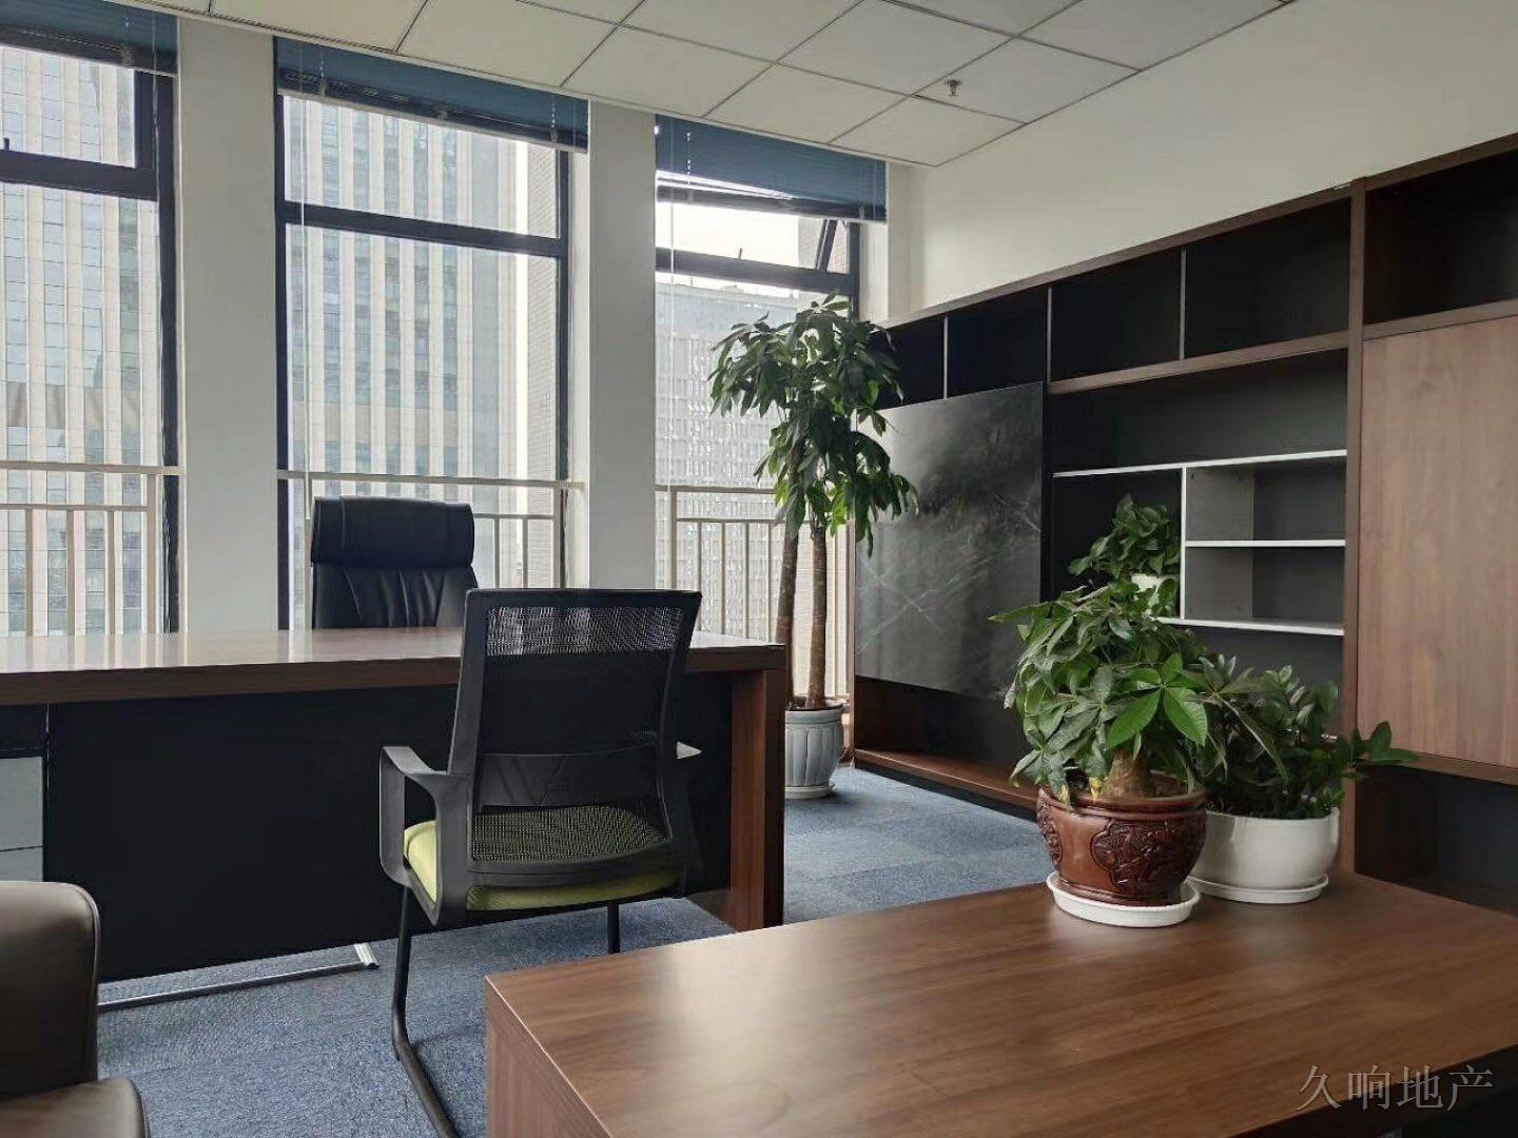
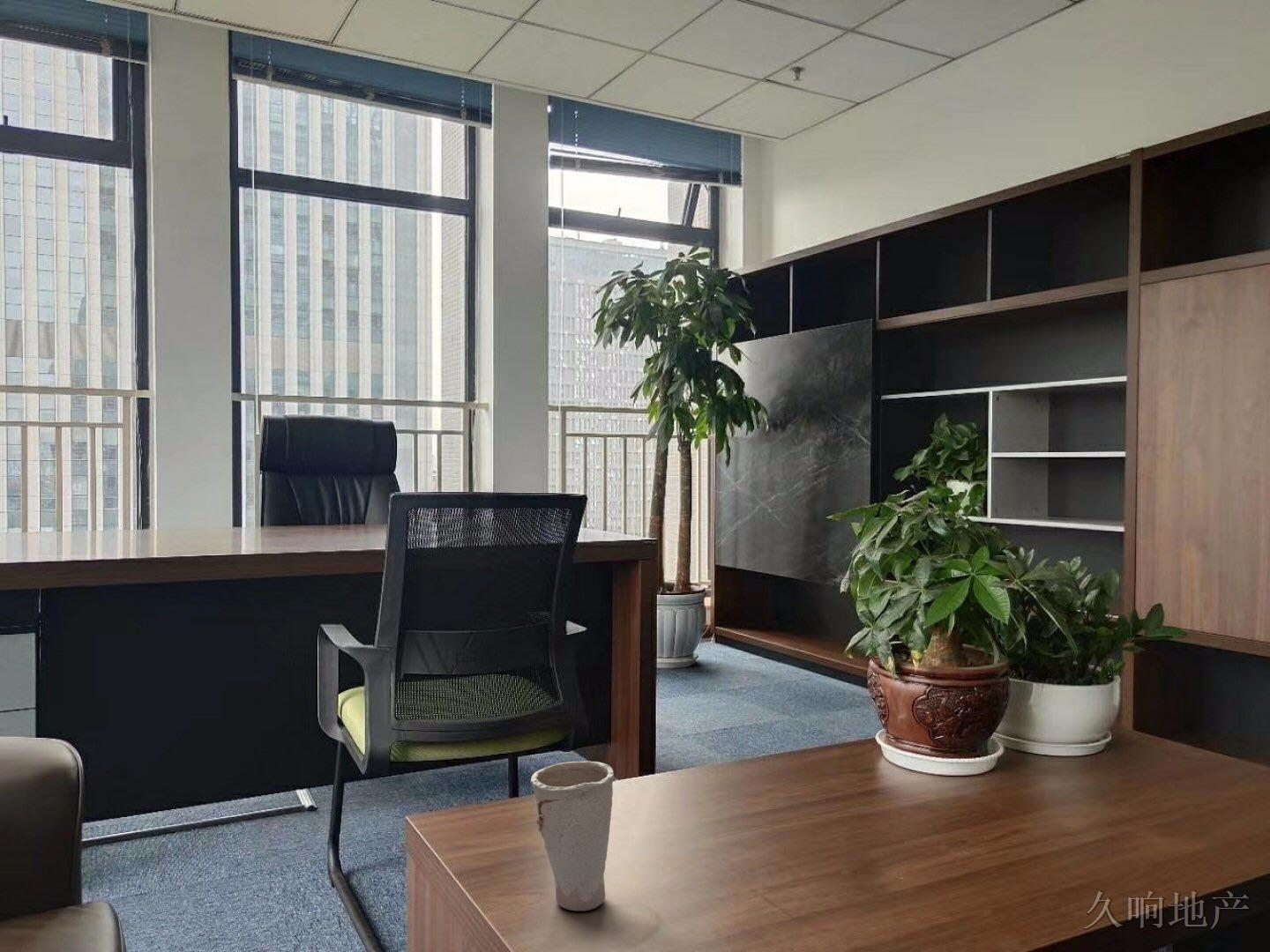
+ cup (572, 834)
